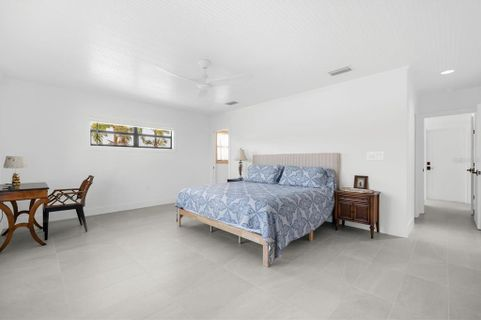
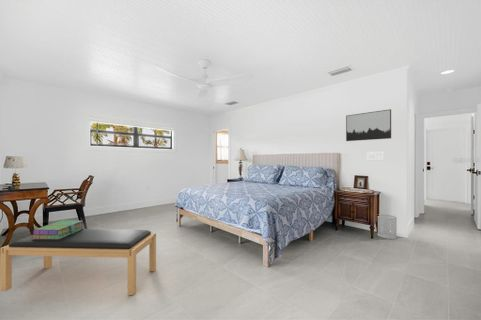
+ wall art (367, 126)
+ bench (85, 256)
+ stack of books (60, 229)
+ wastebasket (386, 226)
